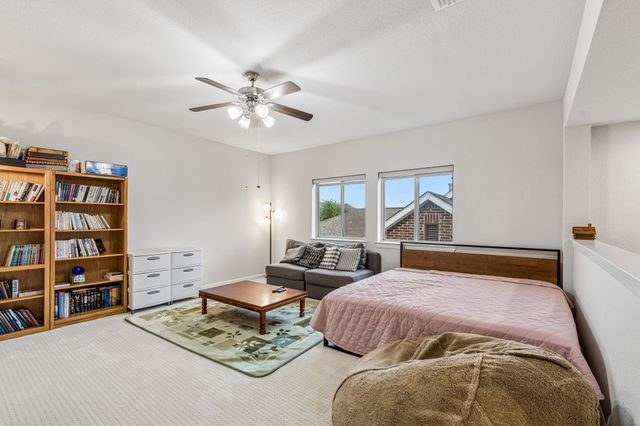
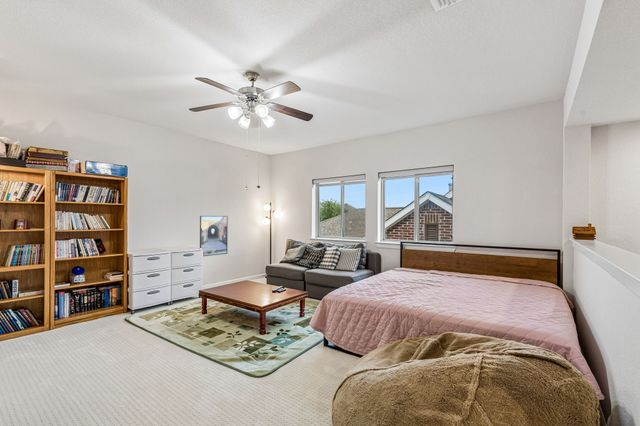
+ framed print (214, 235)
